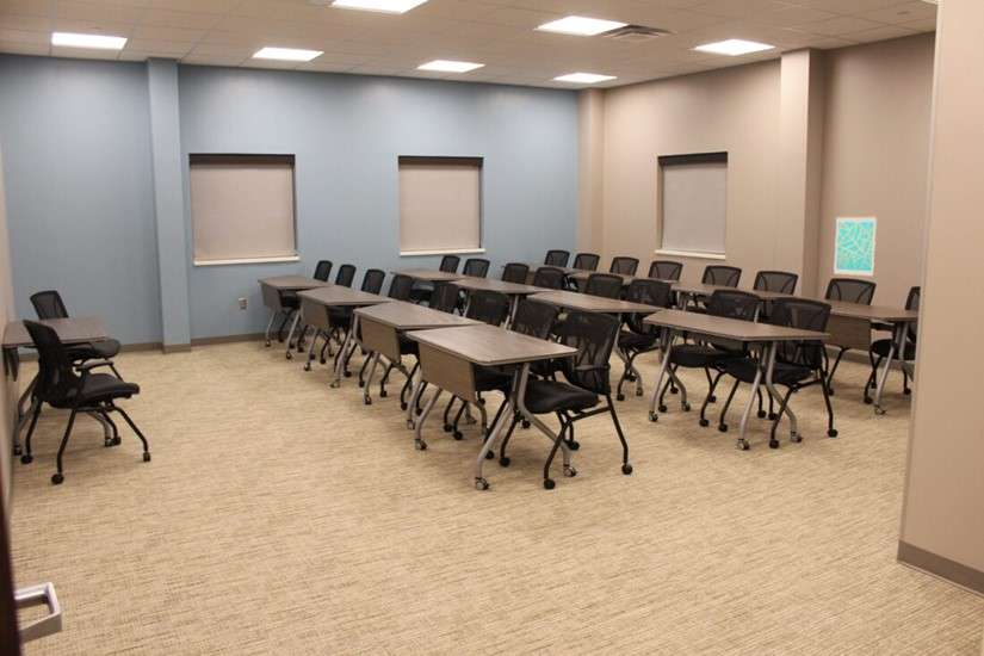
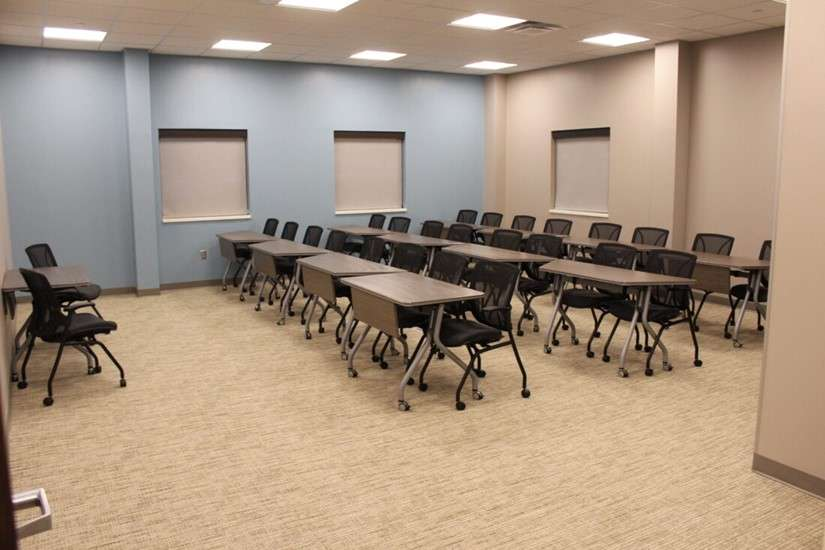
- wall art (854, 246)
